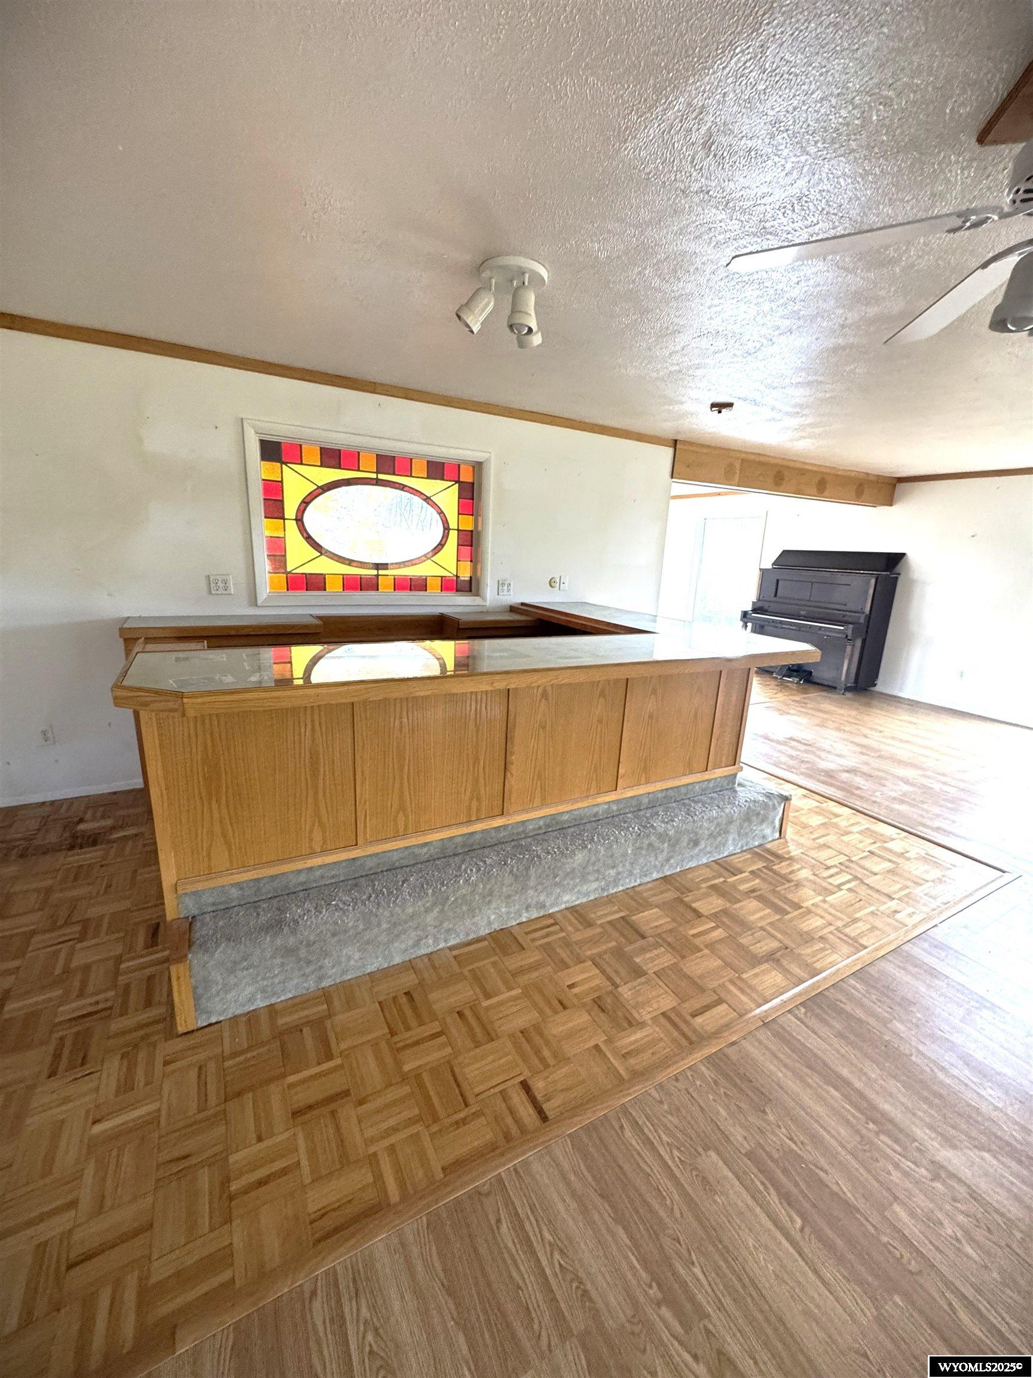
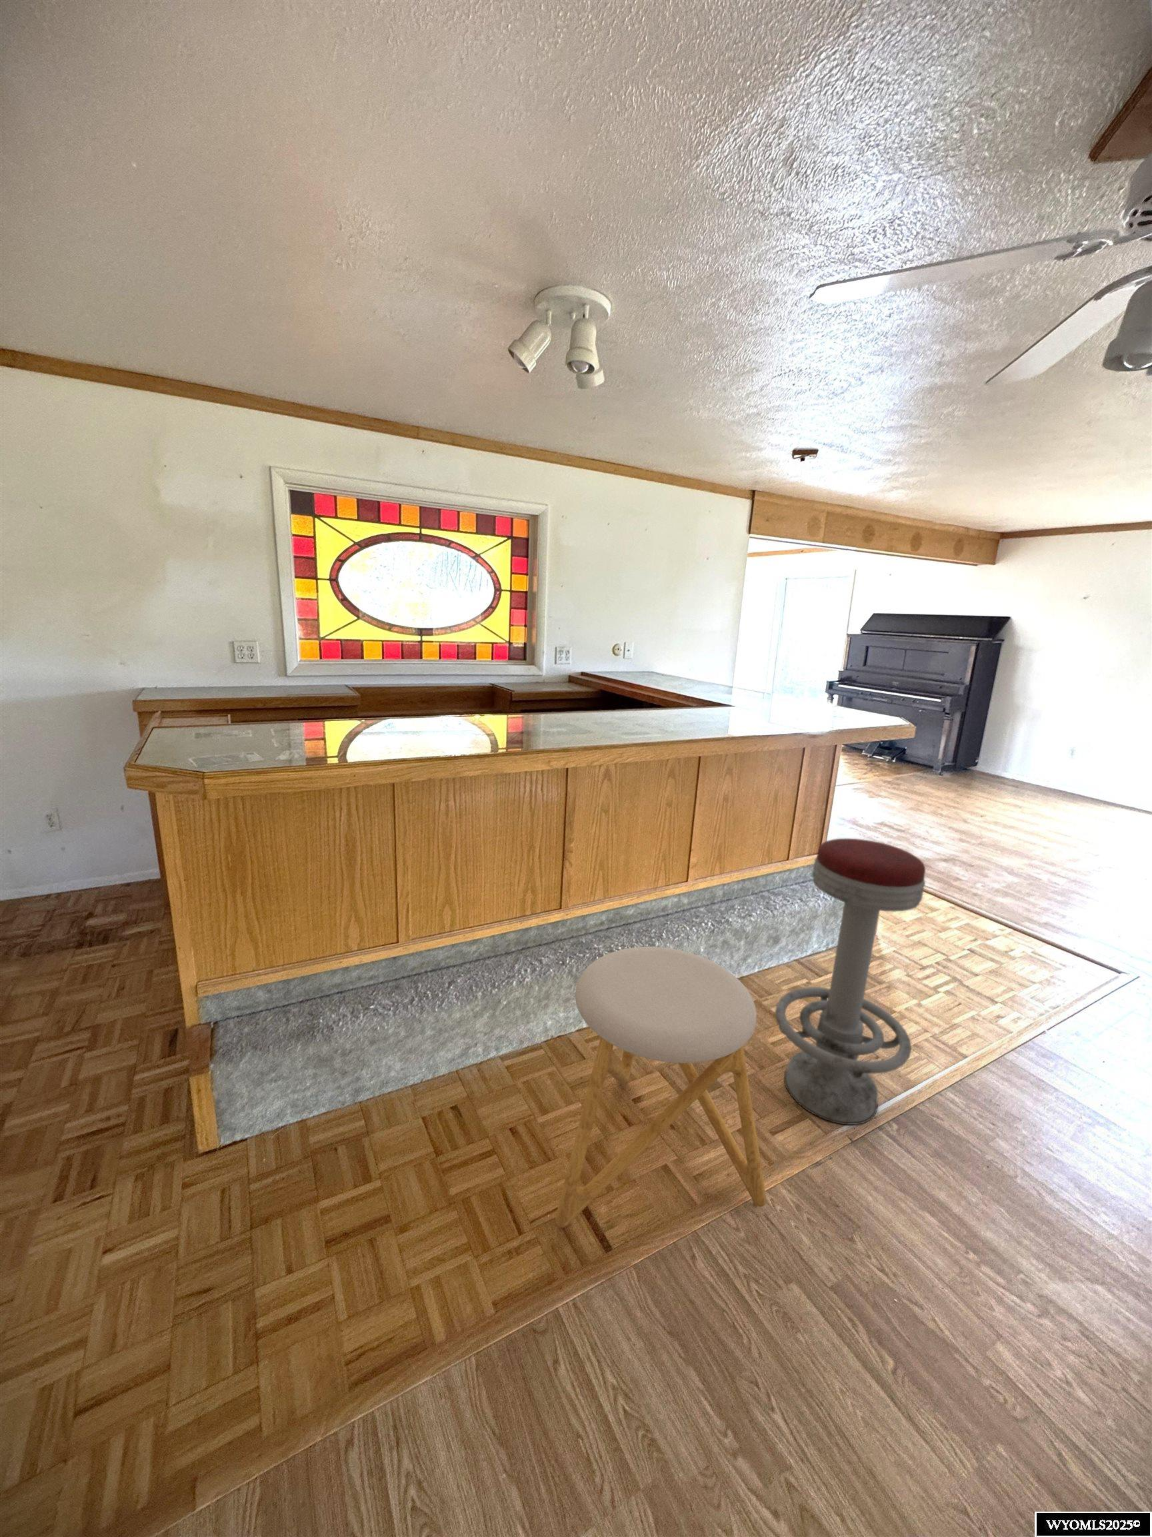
+ stool (629, 1080)
+ bar stool (849, 975)
